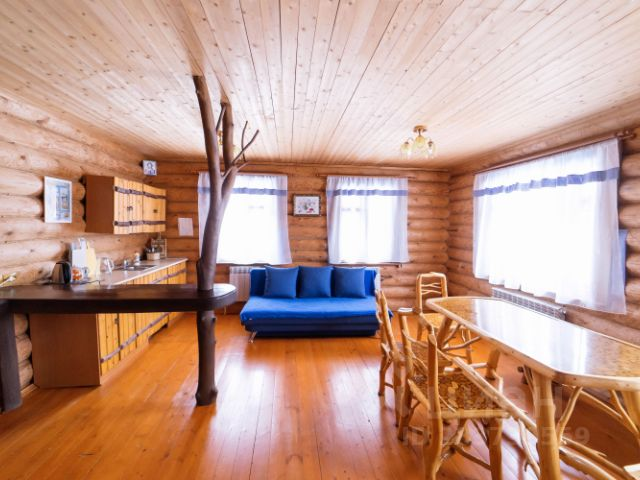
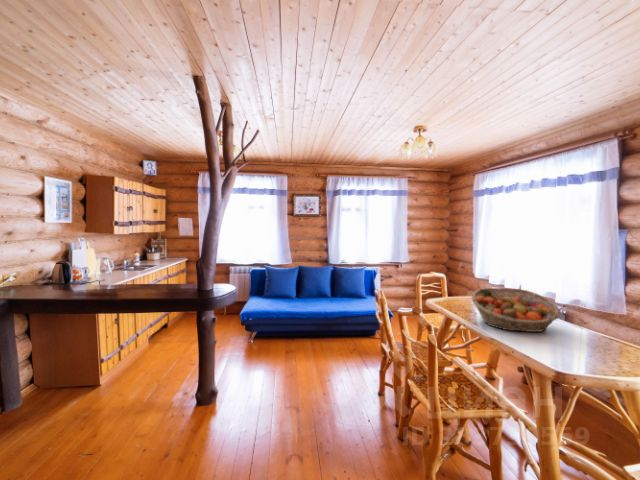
+ fruit basket (512, 308)
